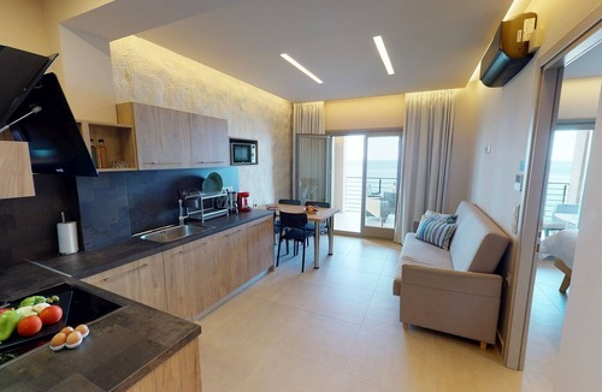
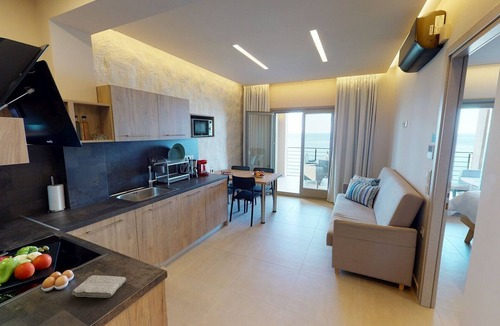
+ washcloth (100, 285)
